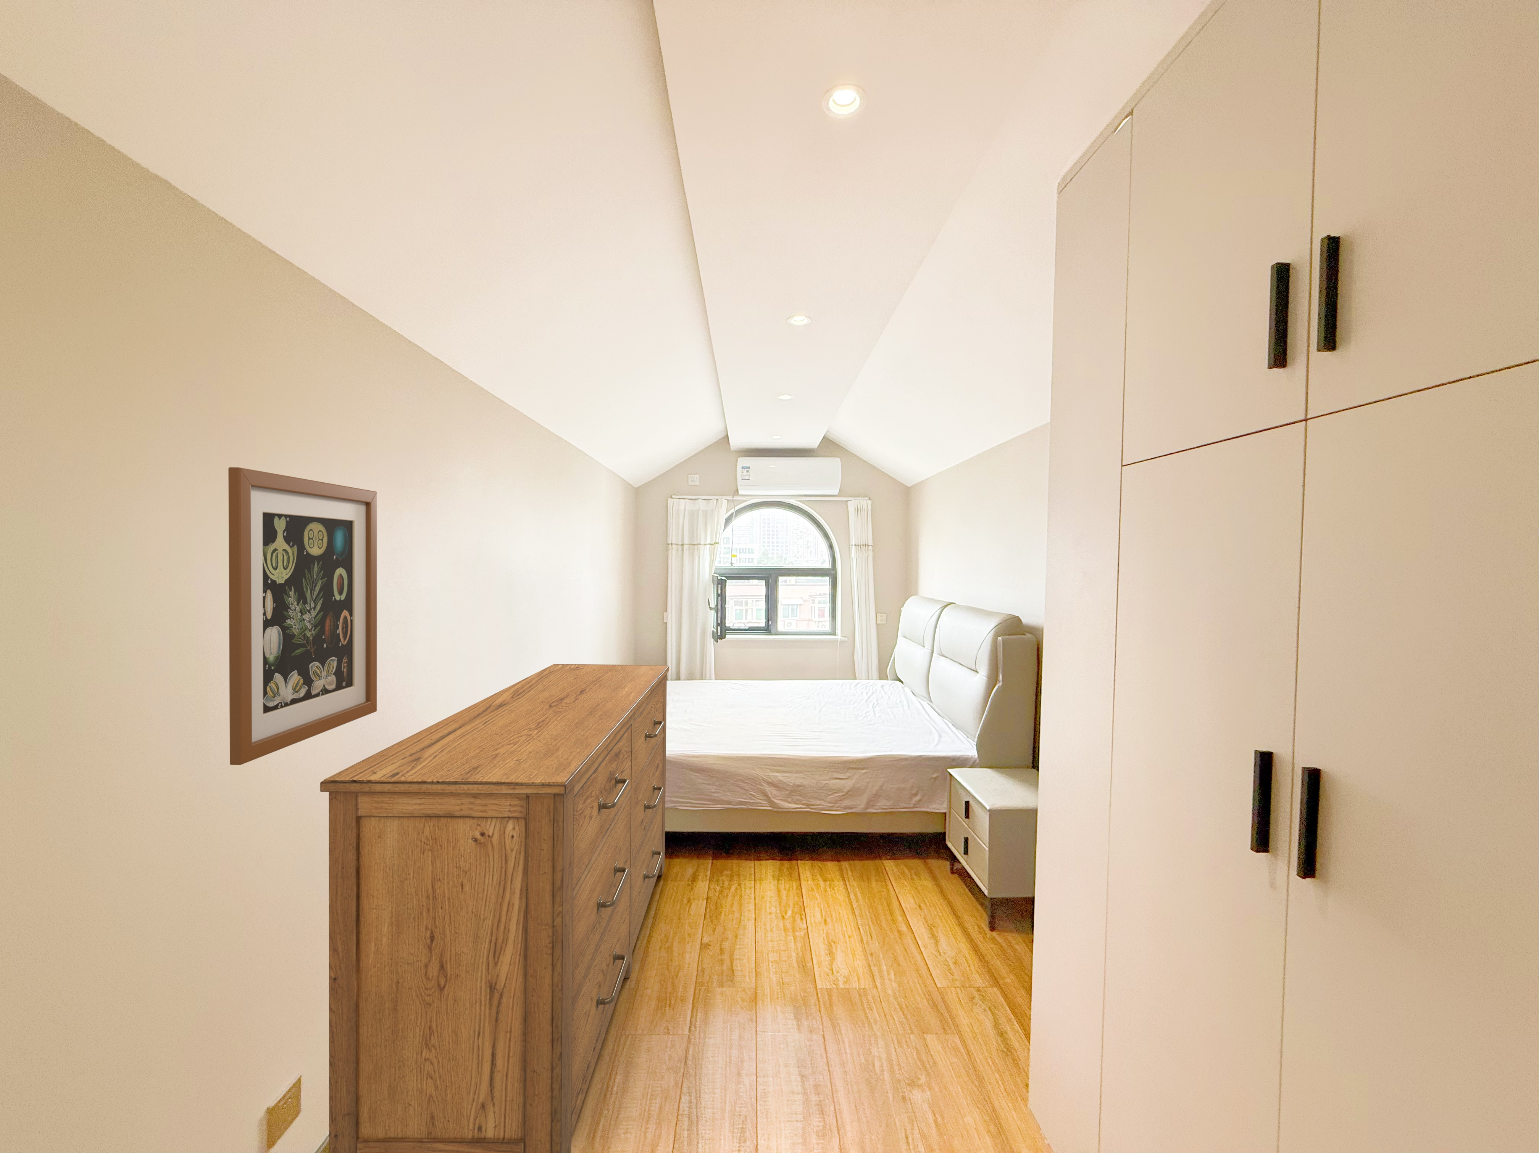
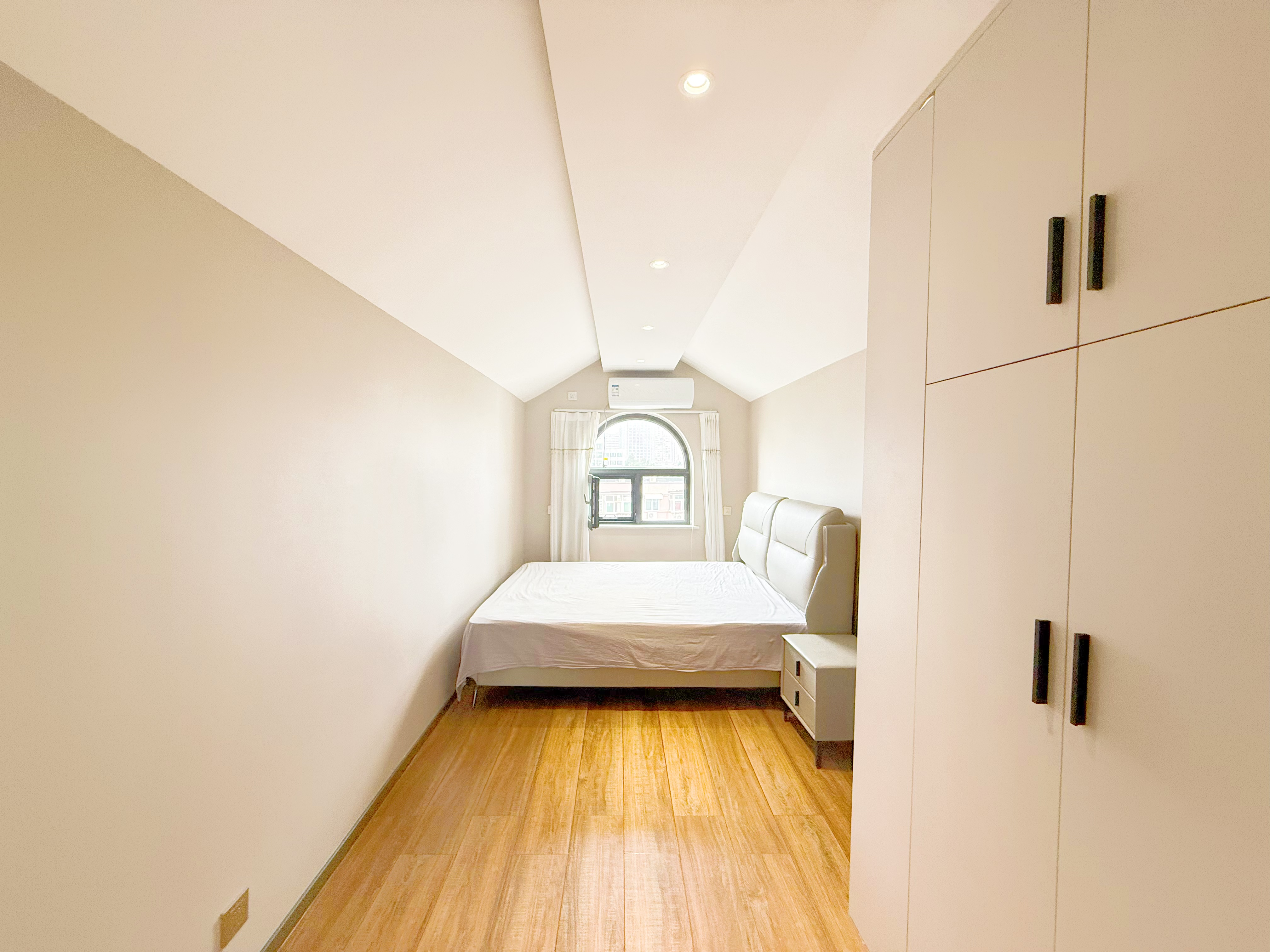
- dresser (561, 838)
- wall art (314, 608)
